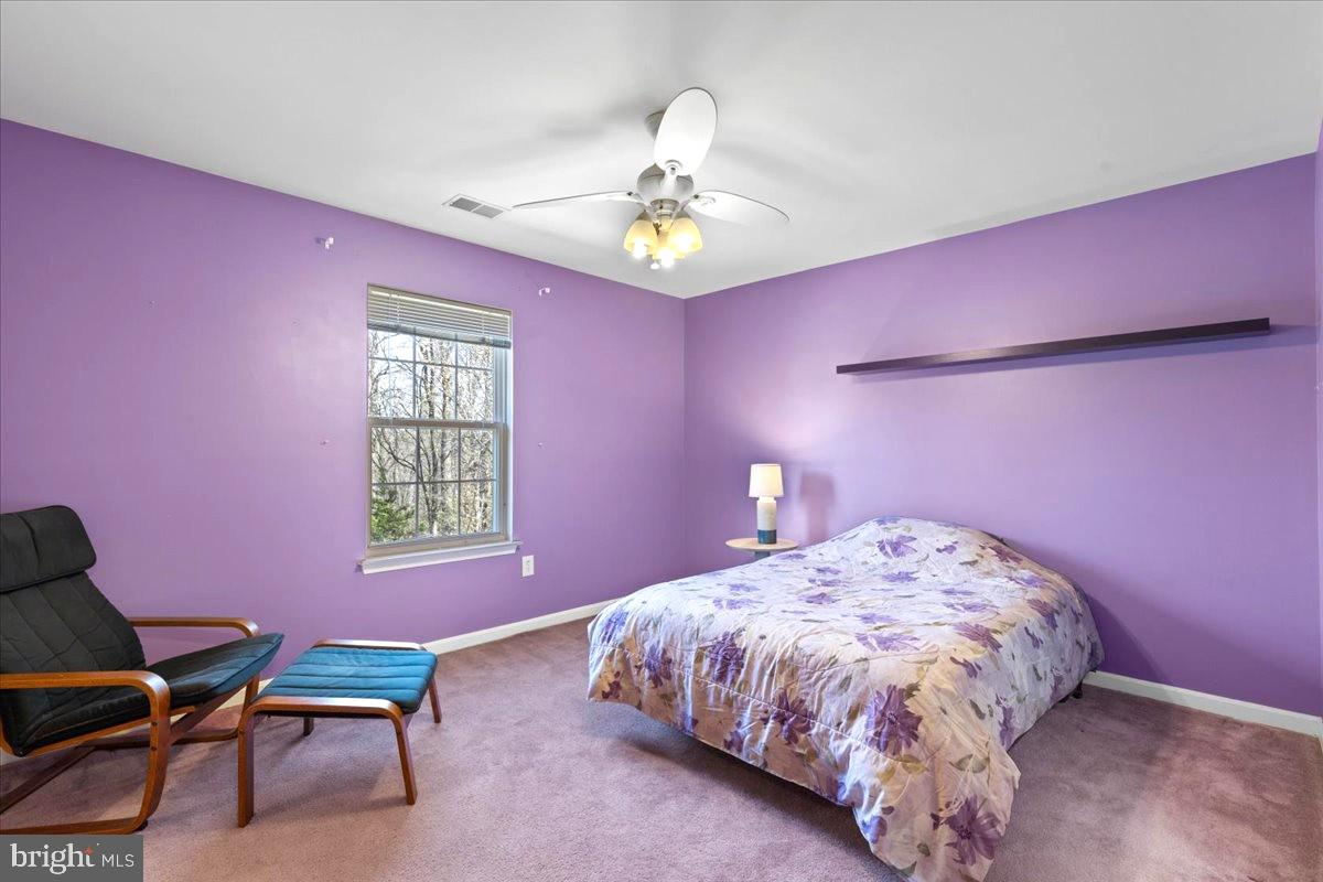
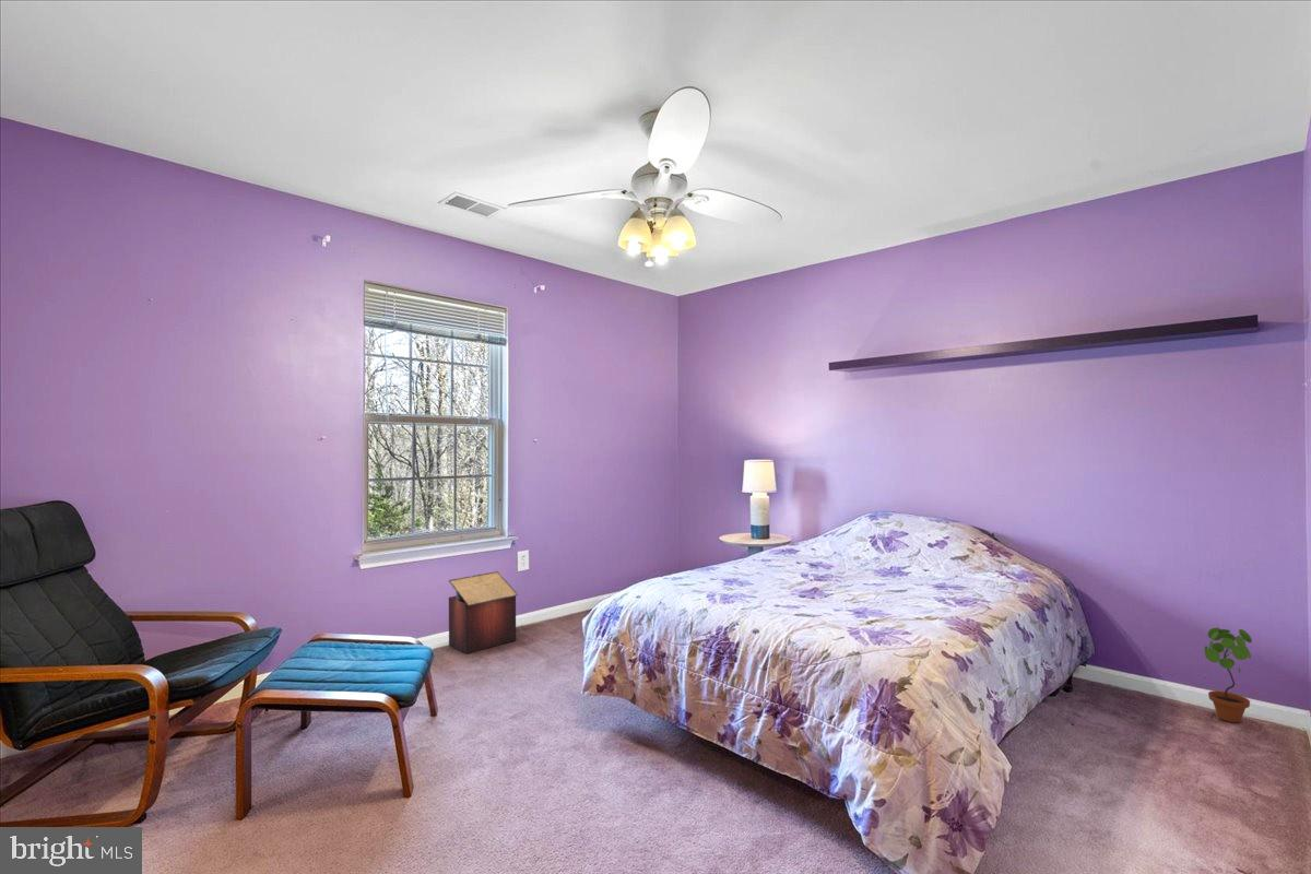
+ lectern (483, 611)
+ potted plant (1229, 673)
